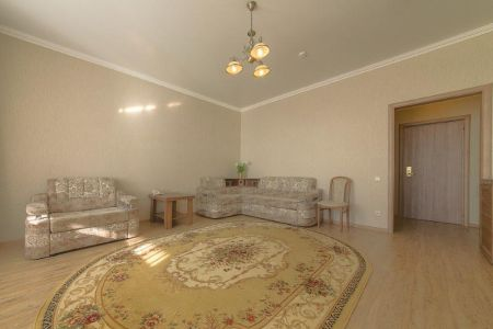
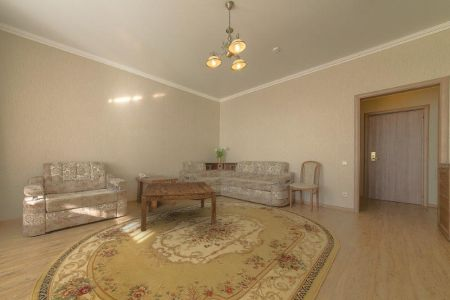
+ coffee table (178, 199)
